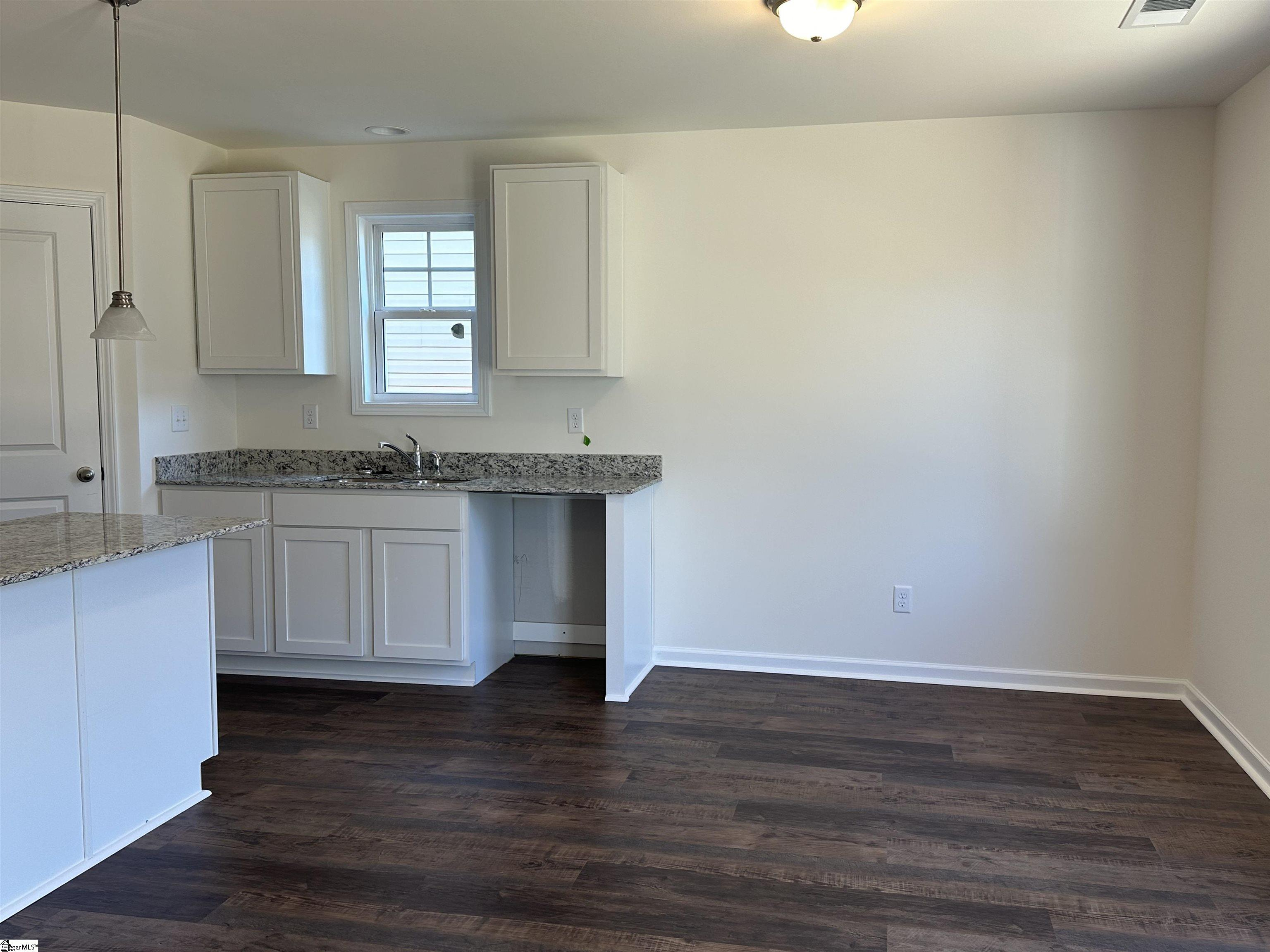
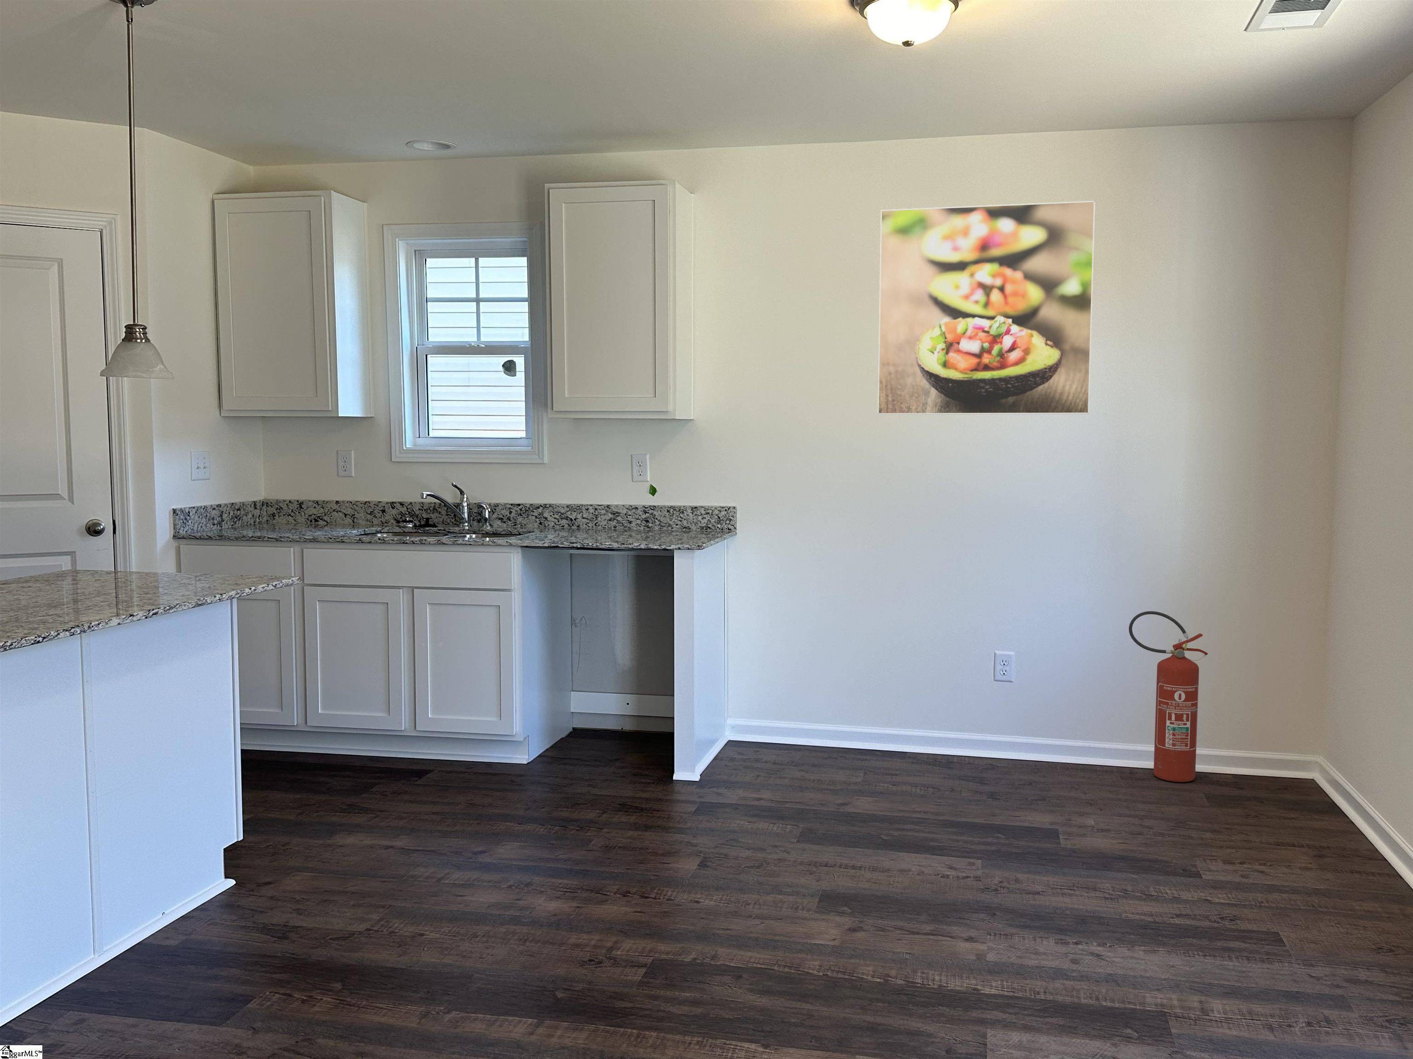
+ fire extinguisher (1166, 694)
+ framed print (982, 310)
